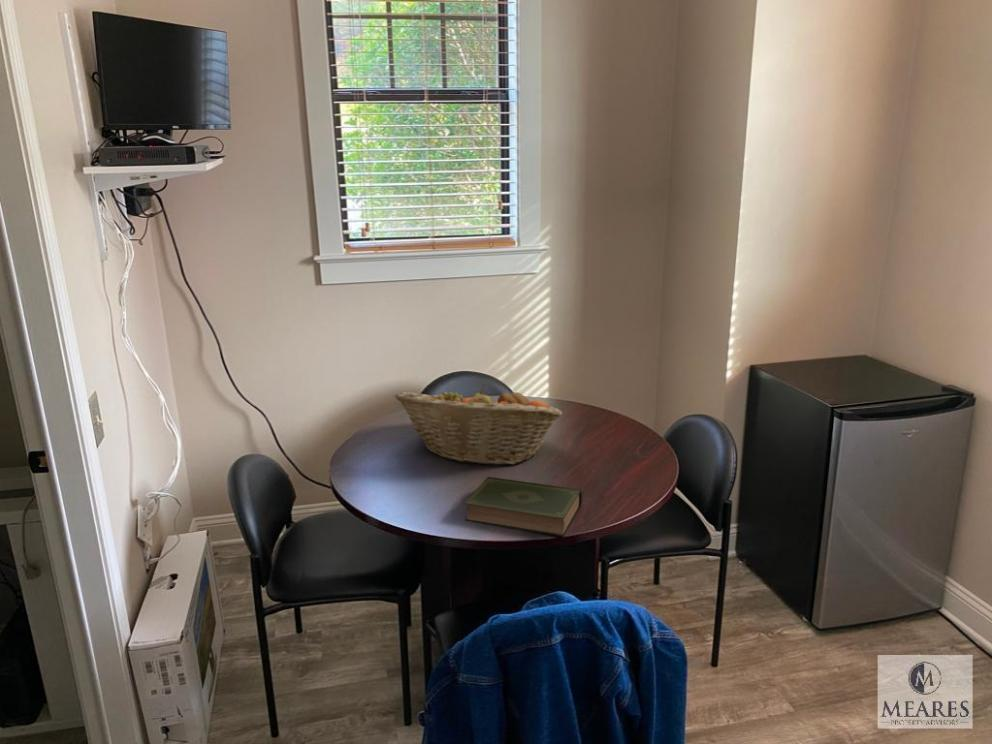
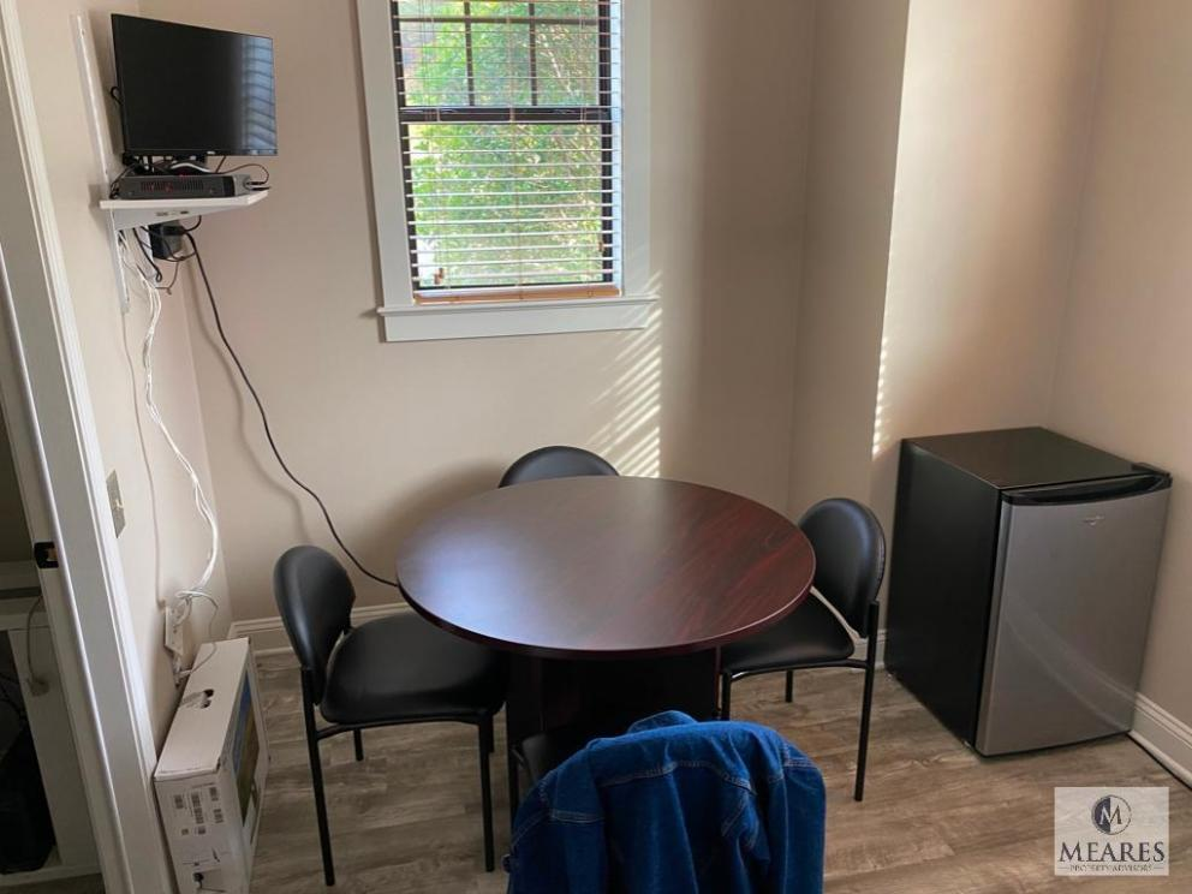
- book (524, 503)
- fruit basket (477, 416)
